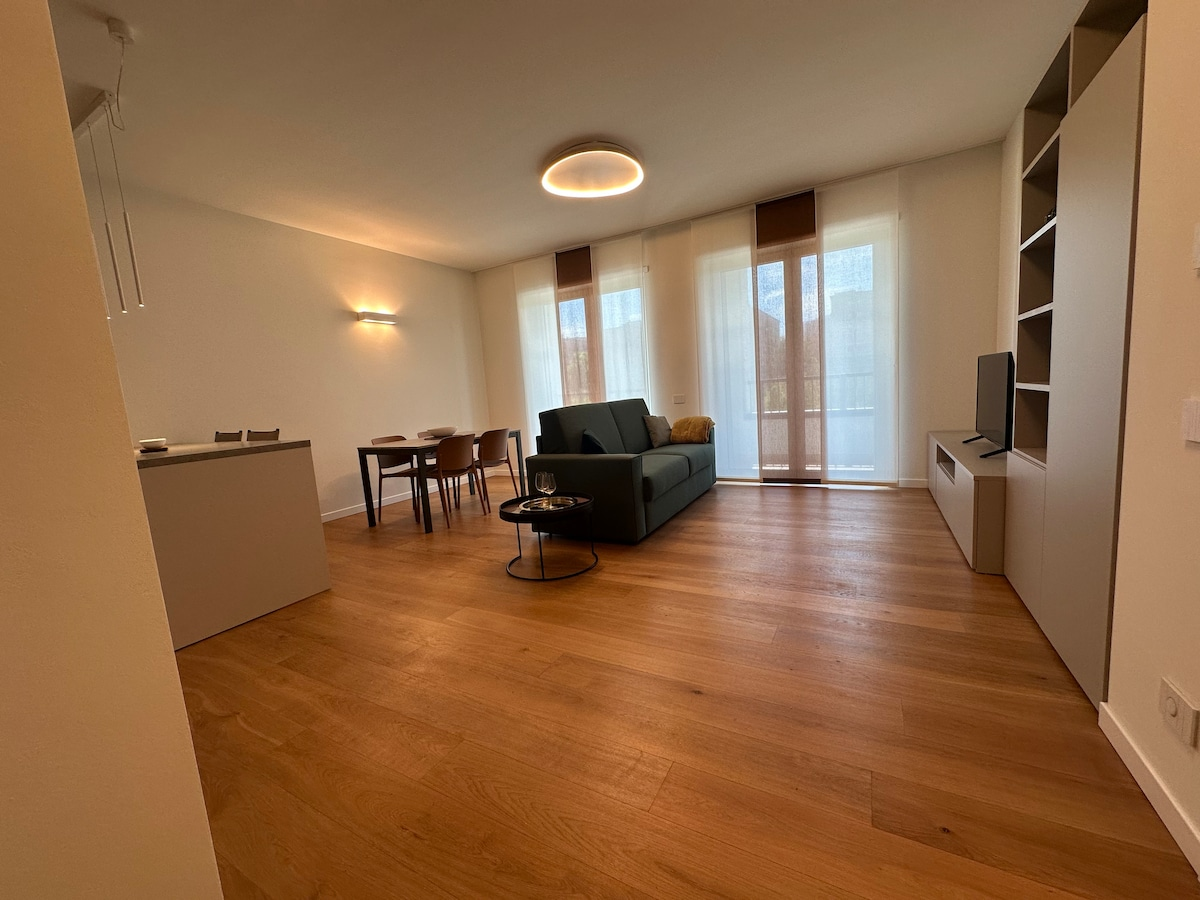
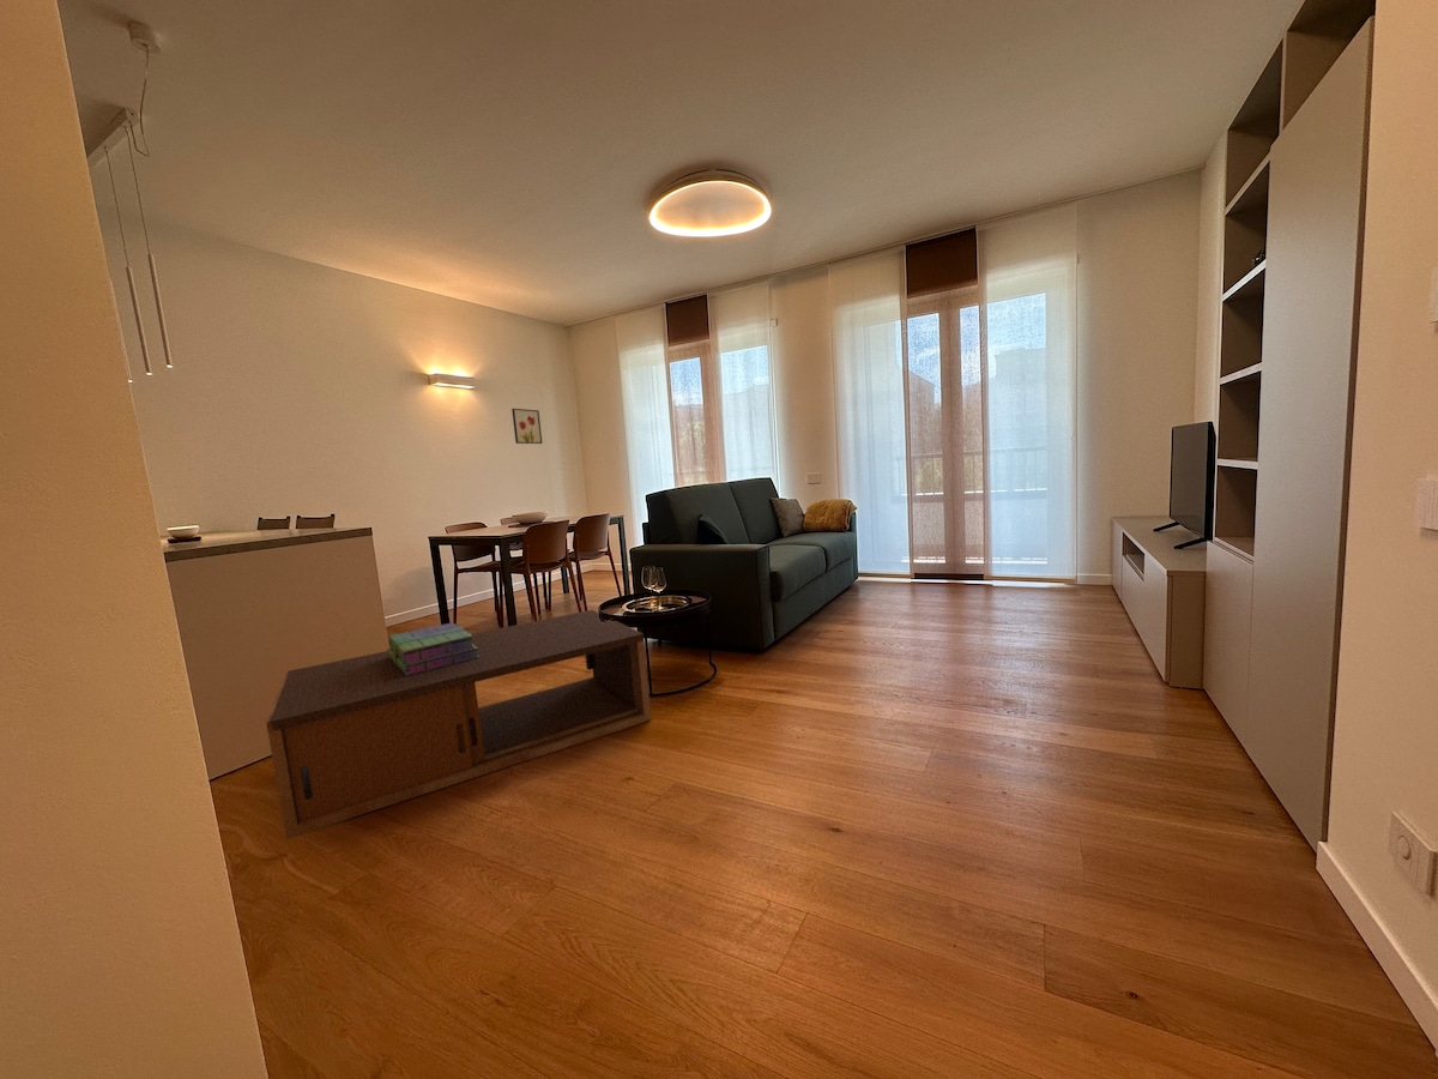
+ wall art (526, 426)
+ stack of books (430, 645)
+ coffee table (476, 697)
